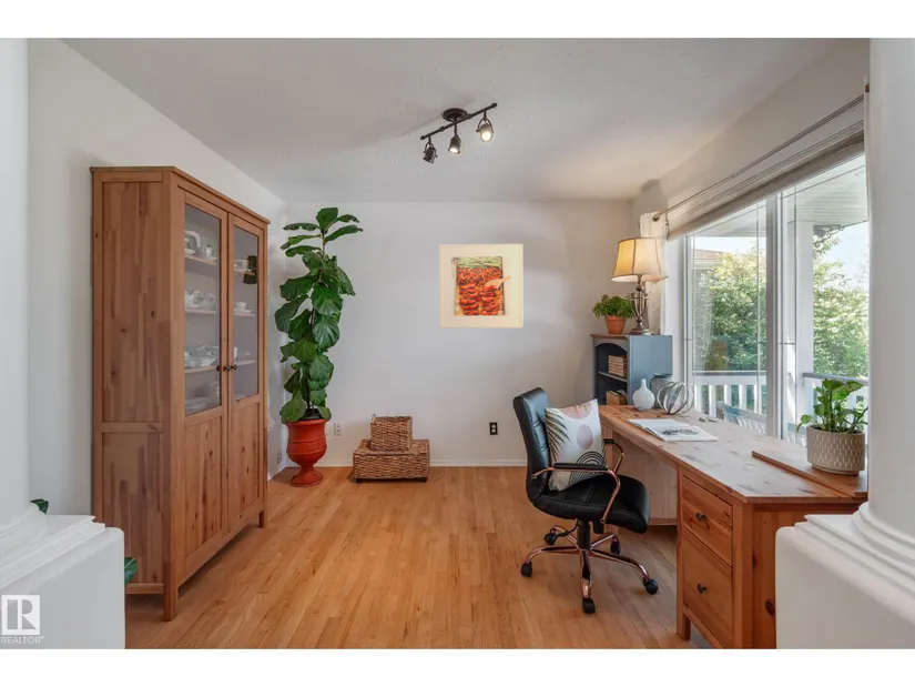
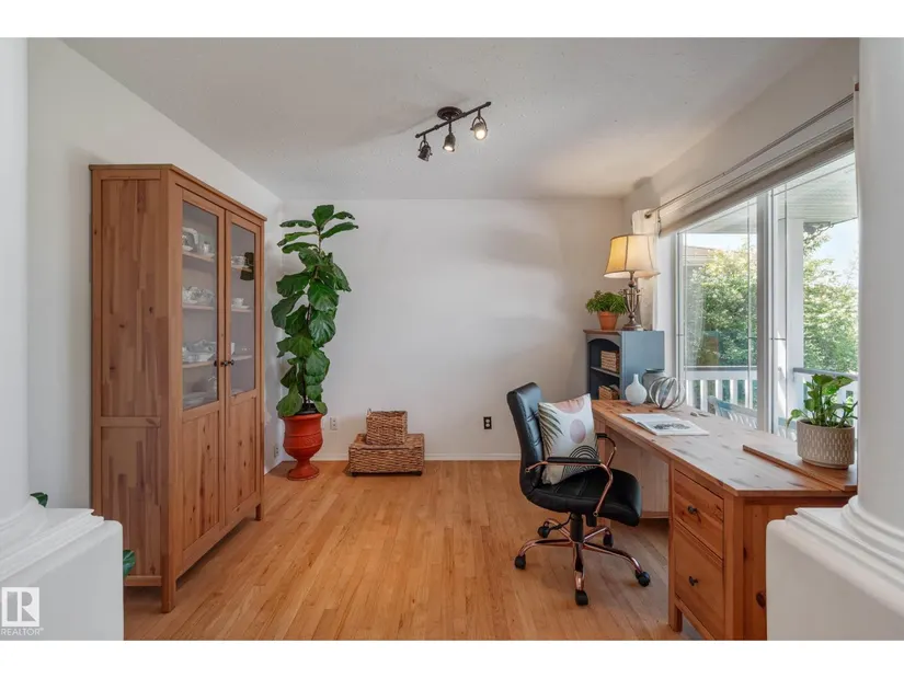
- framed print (480, 285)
